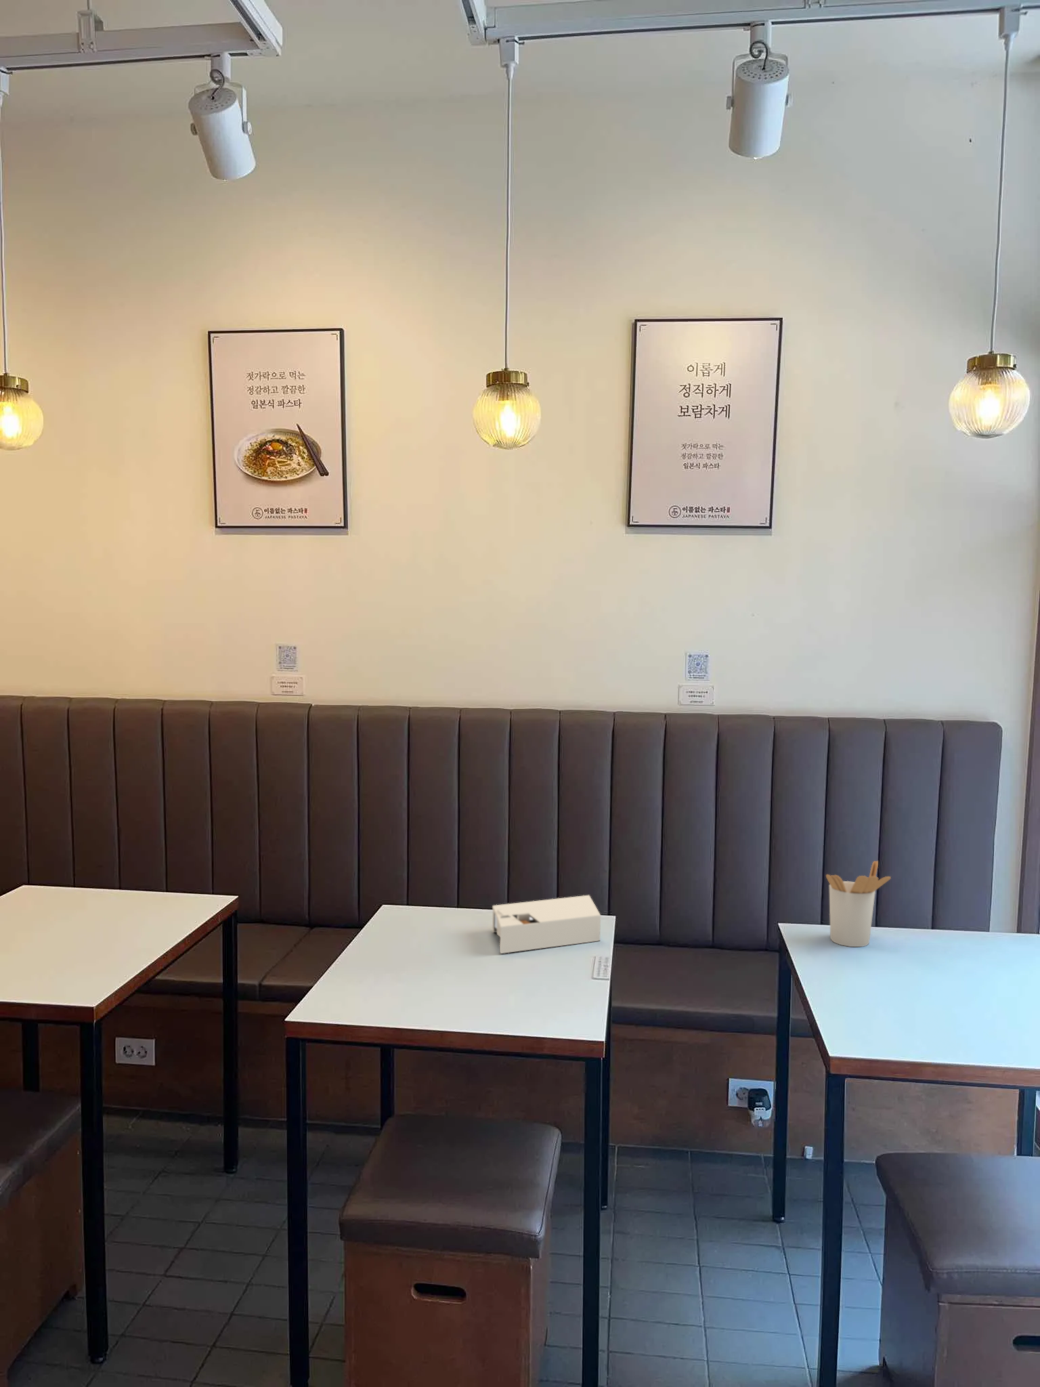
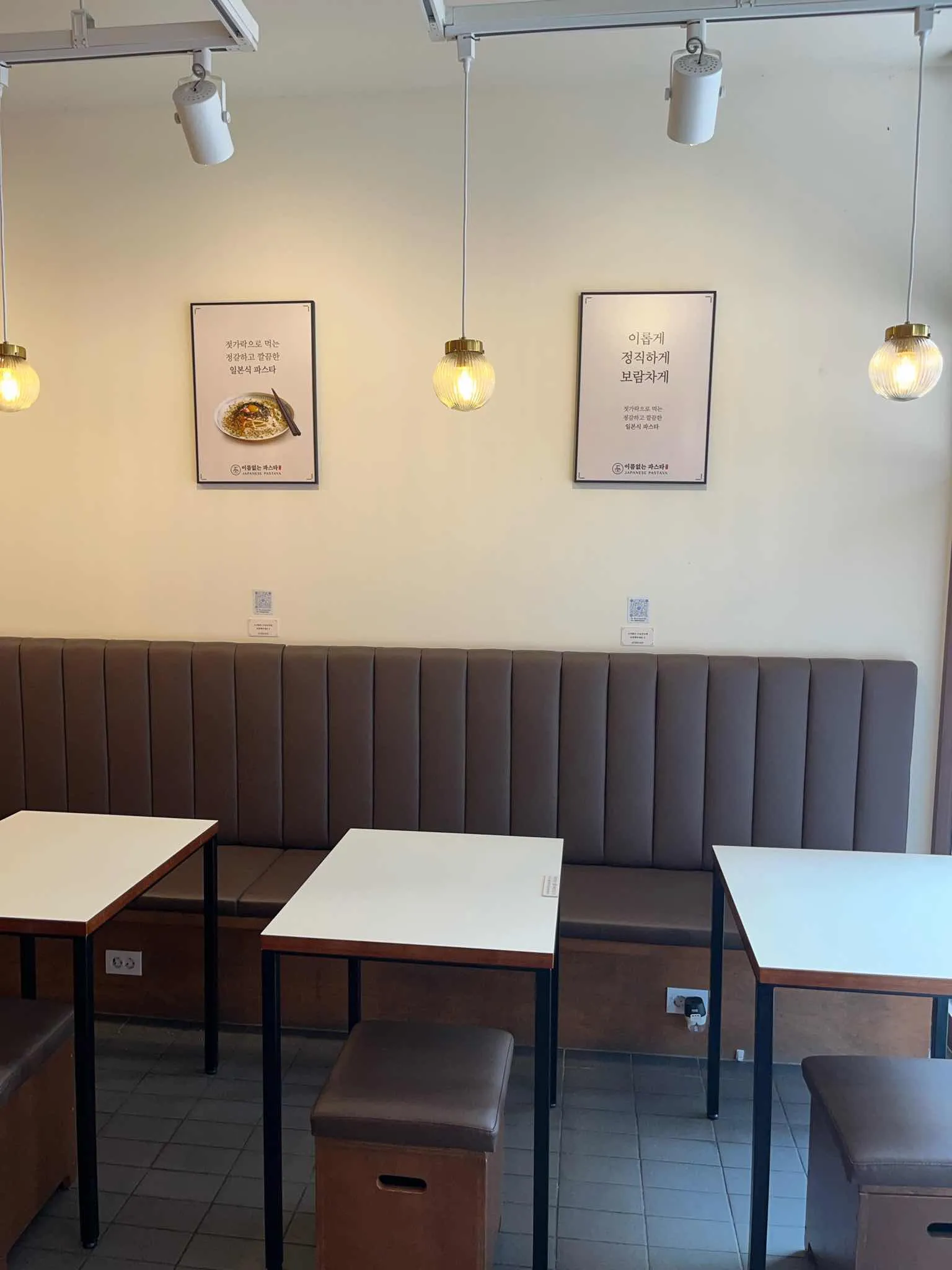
- tissue dispenser (546, 921)
- utensil holder (858, 904)
